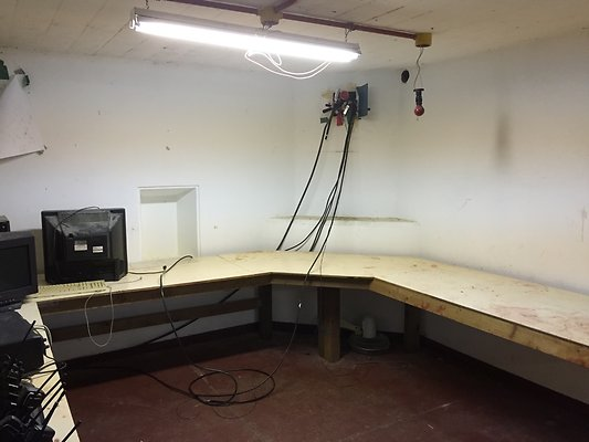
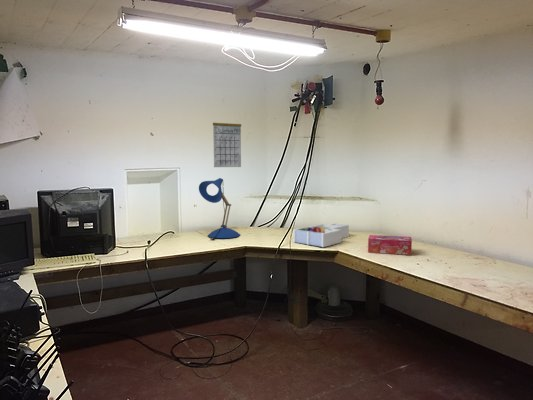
+ desk organizer (326, 233)
+ tissue box (389, 244)
+ calendar (227, 140)
+ desk lamp (223, 205)
